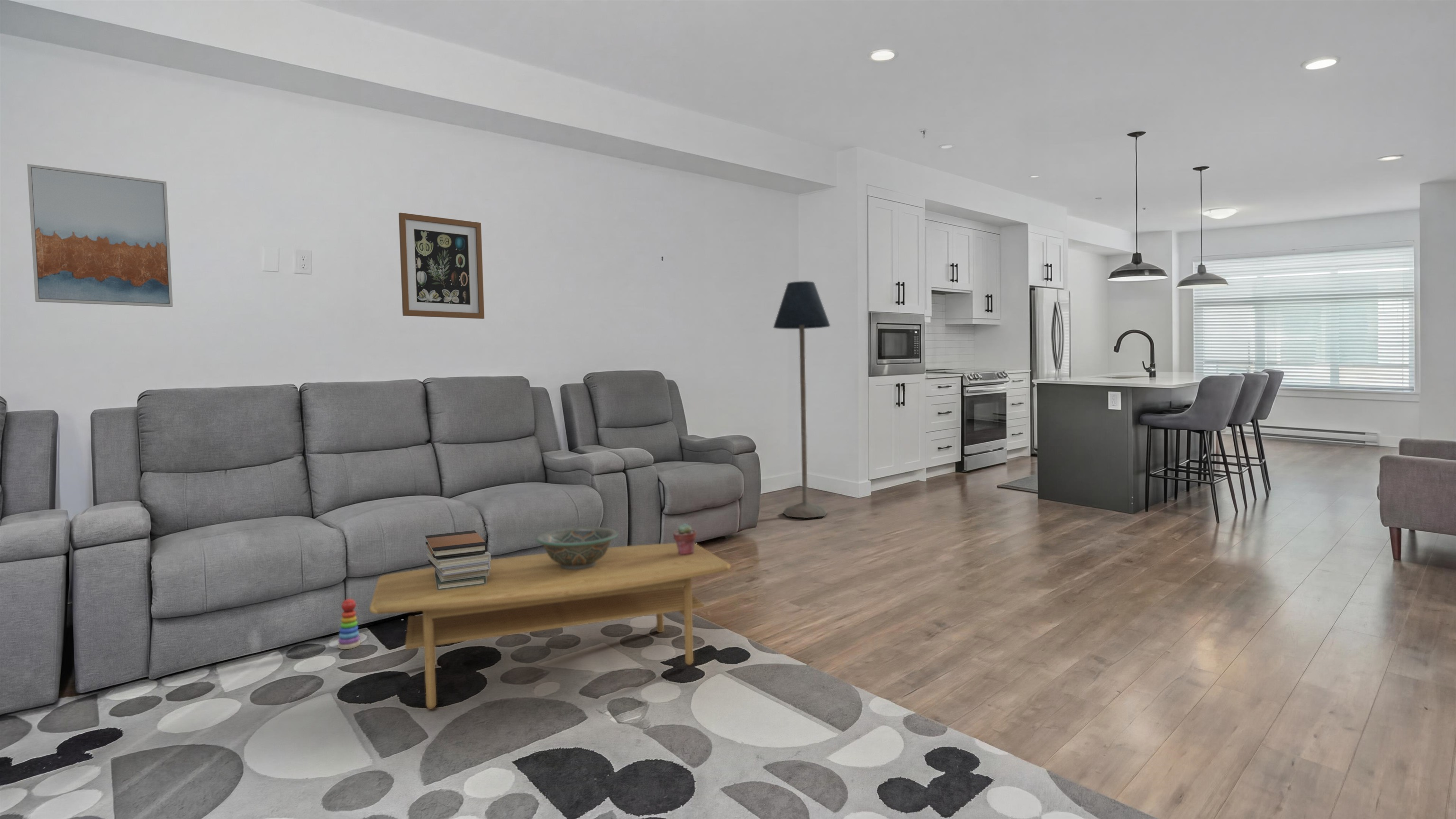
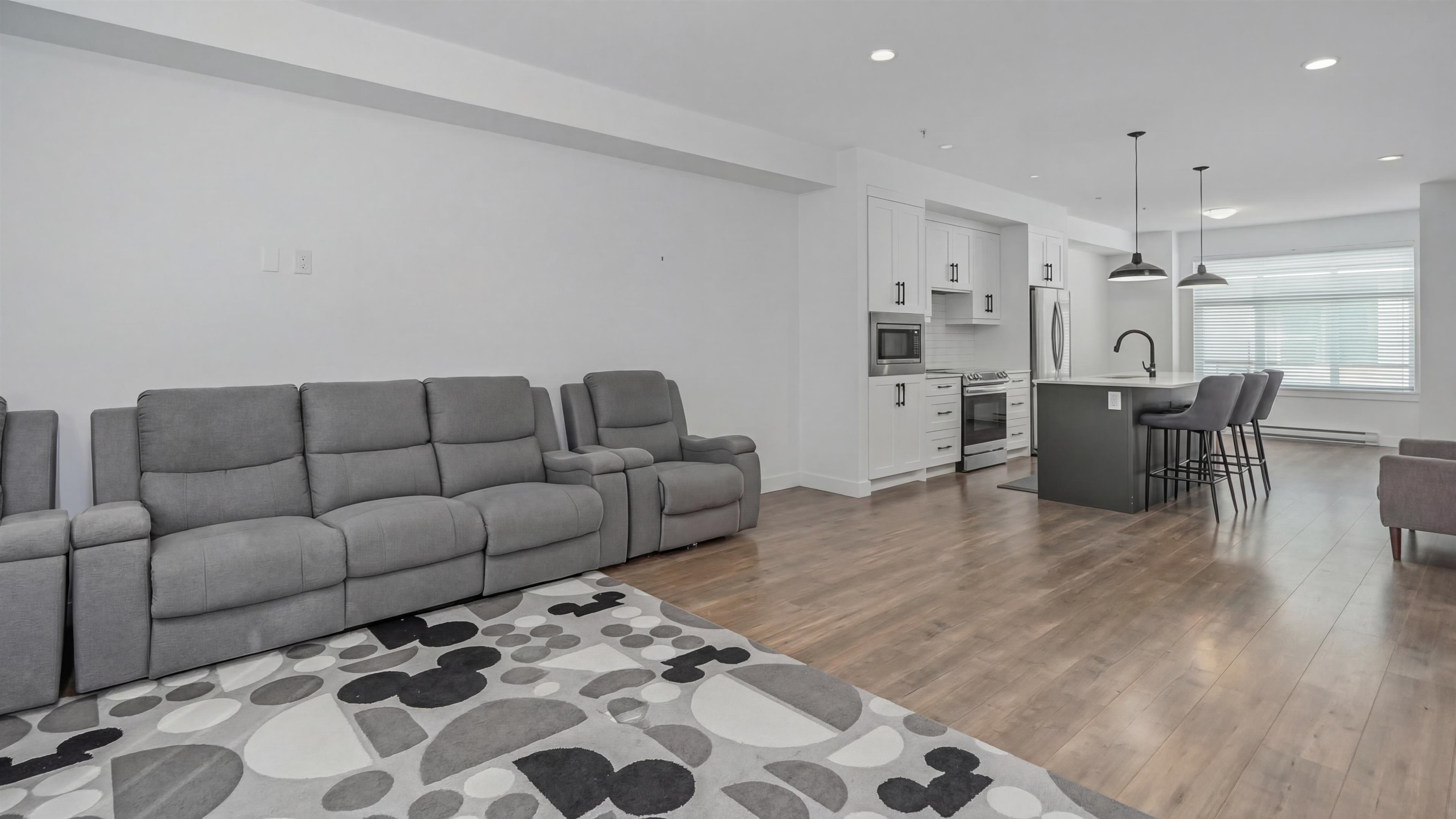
- book stack (457, 558)
- floor lamp (803, 399)
- wall art (103, 239)
- stacking toy (348, 623)
- coffee table (558, 618)
- potted succulent (685, 537)
- wall art (443, 268)
- decorative bowl (577, 549)
